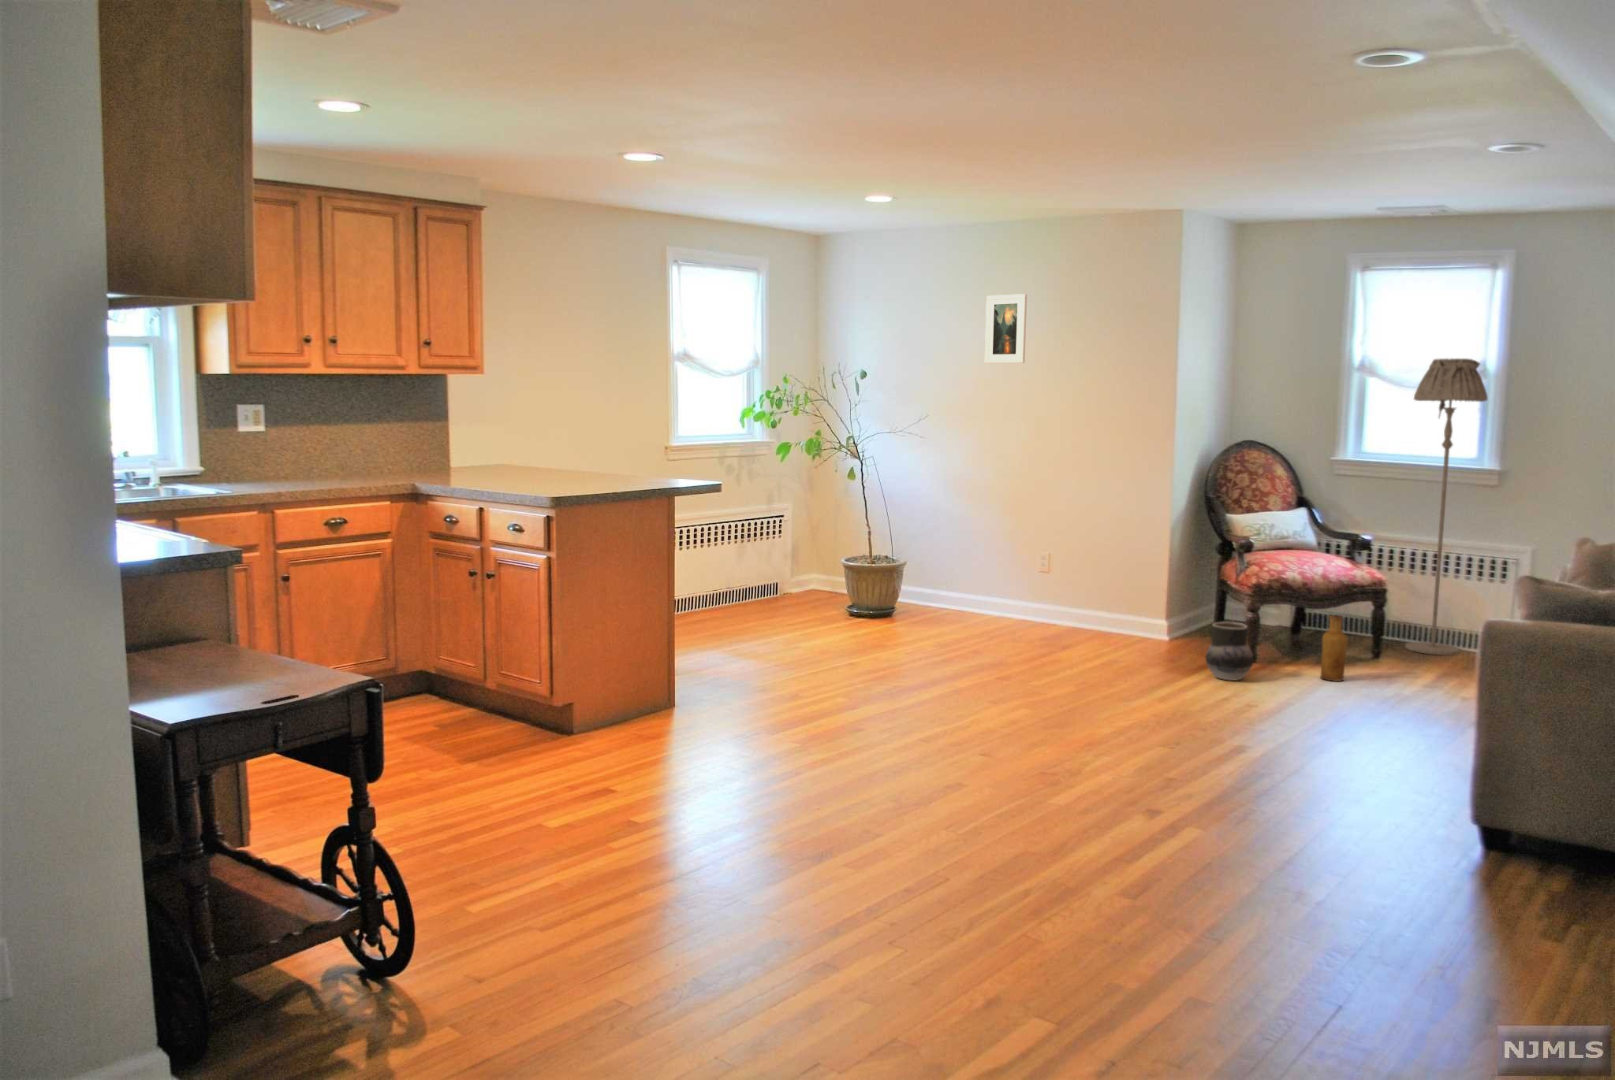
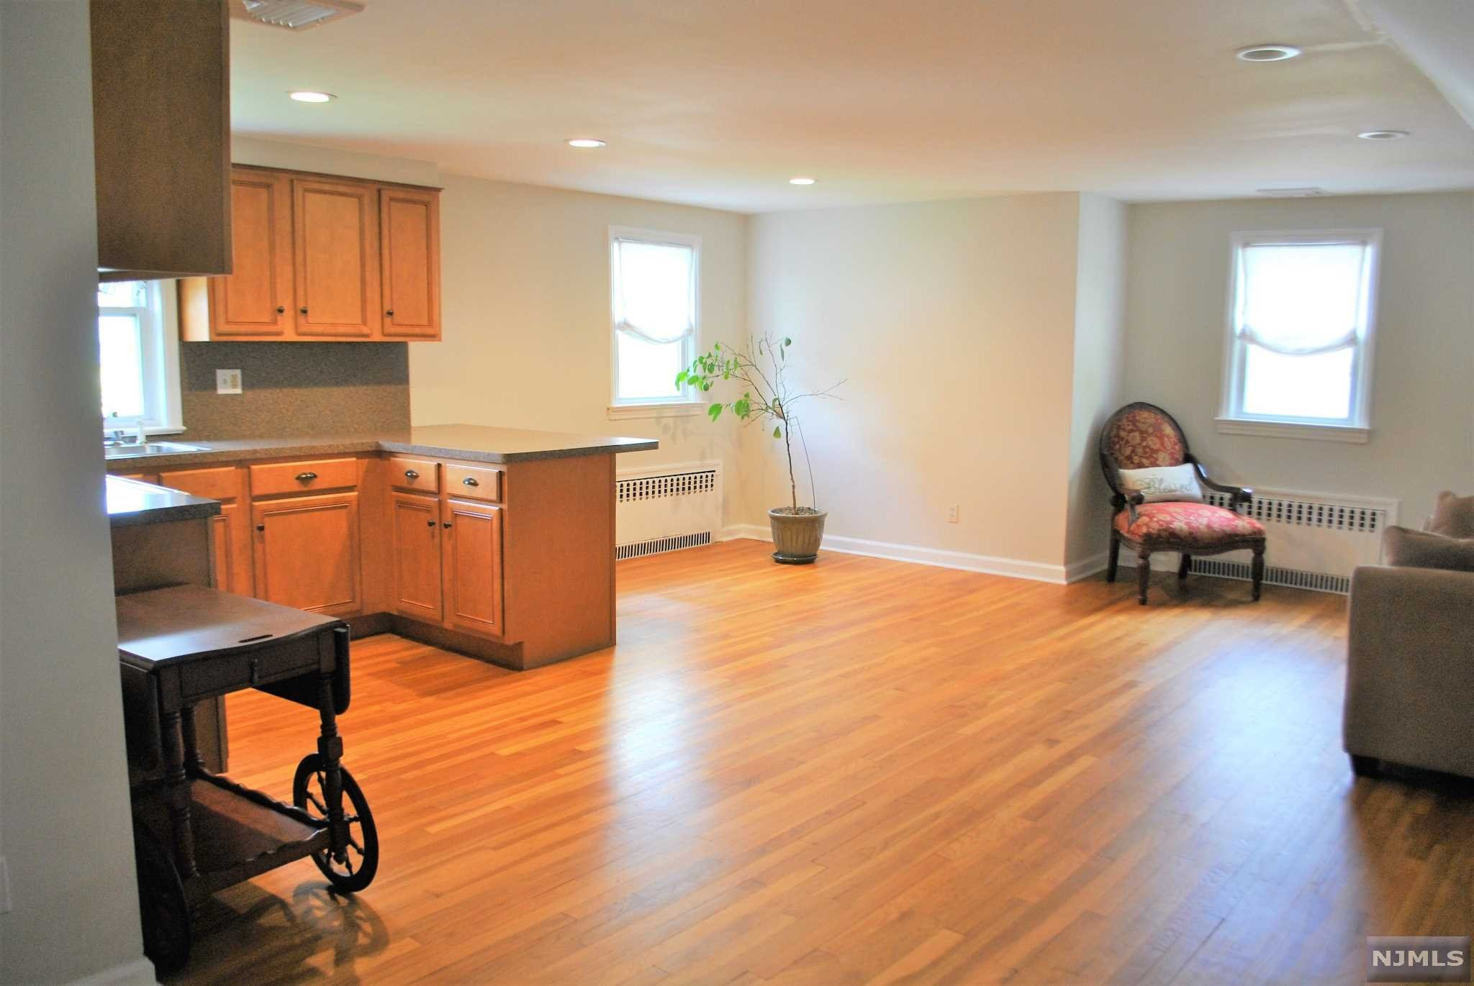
- vase (1334, 647)
- ceramic jug (1229, 650)
- floor lamp (1443, 506)
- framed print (1006, 329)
